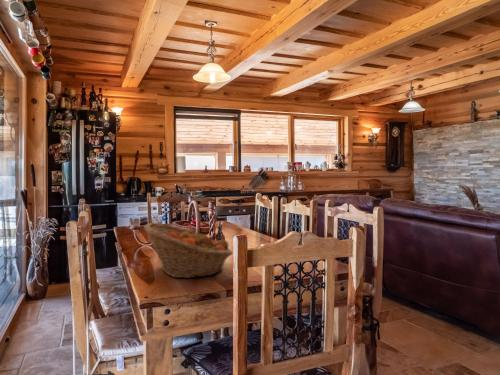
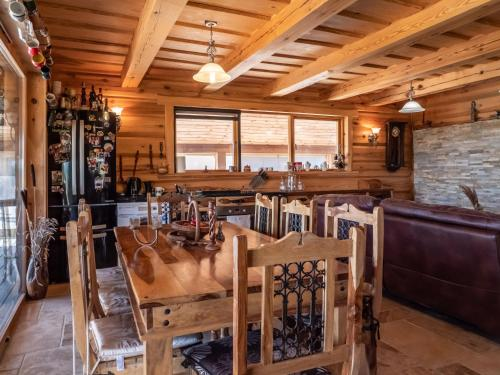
- fruit basket (188, 246)
